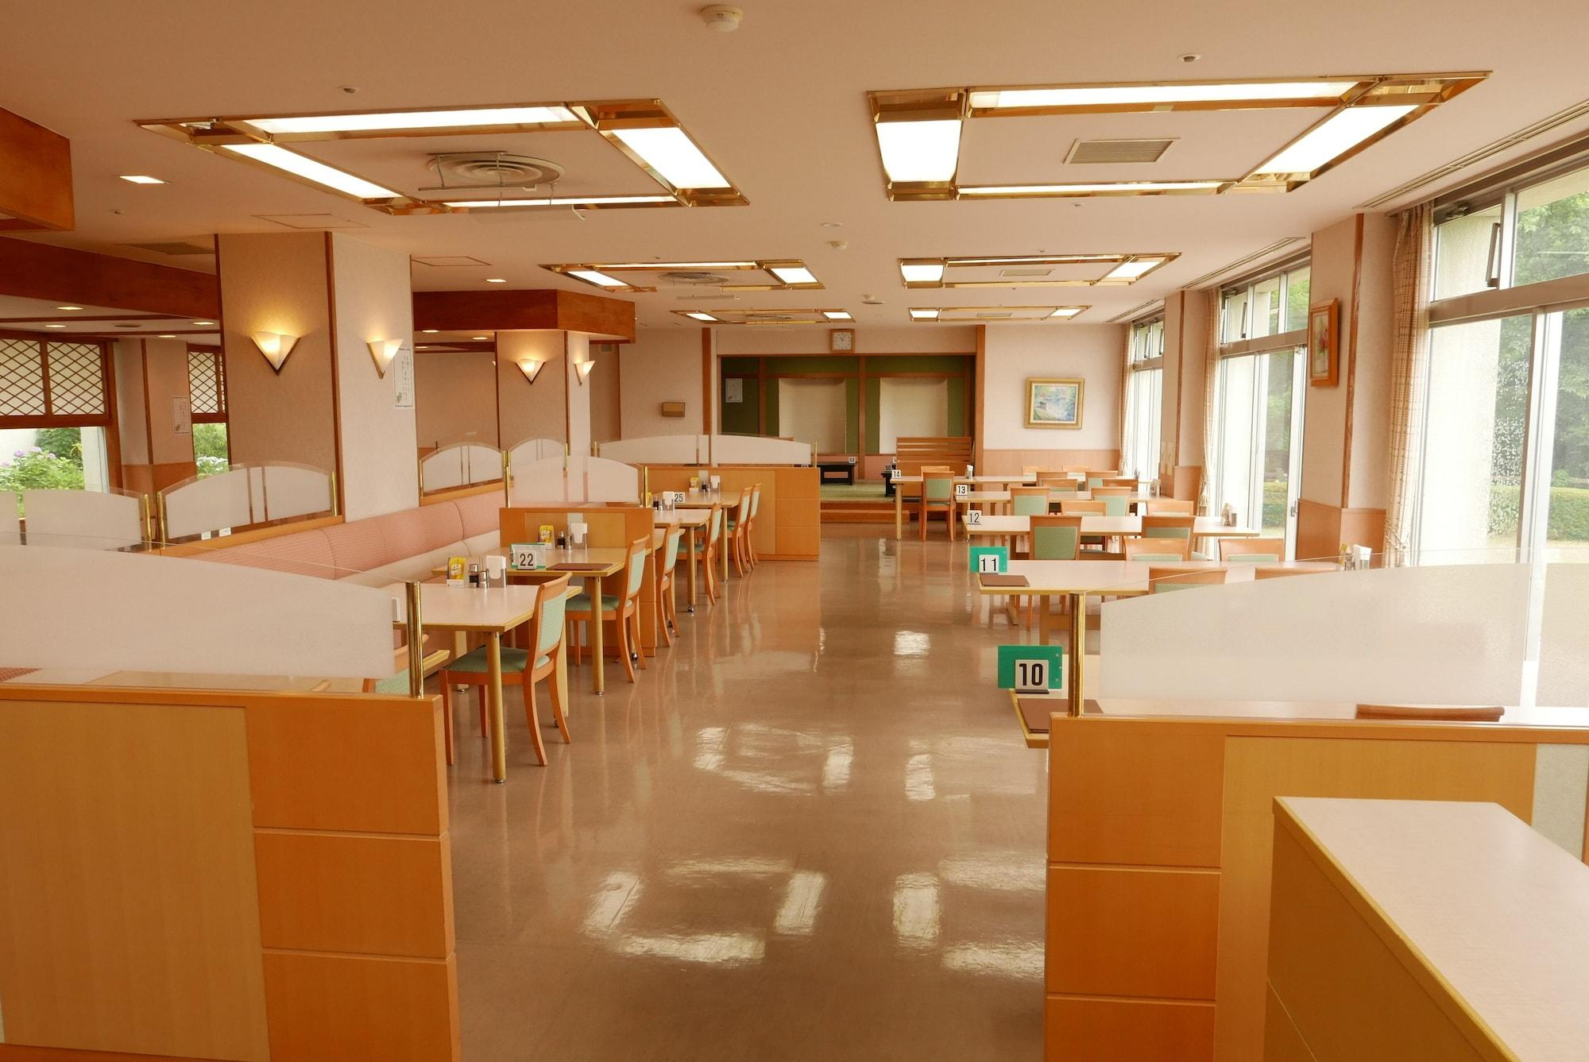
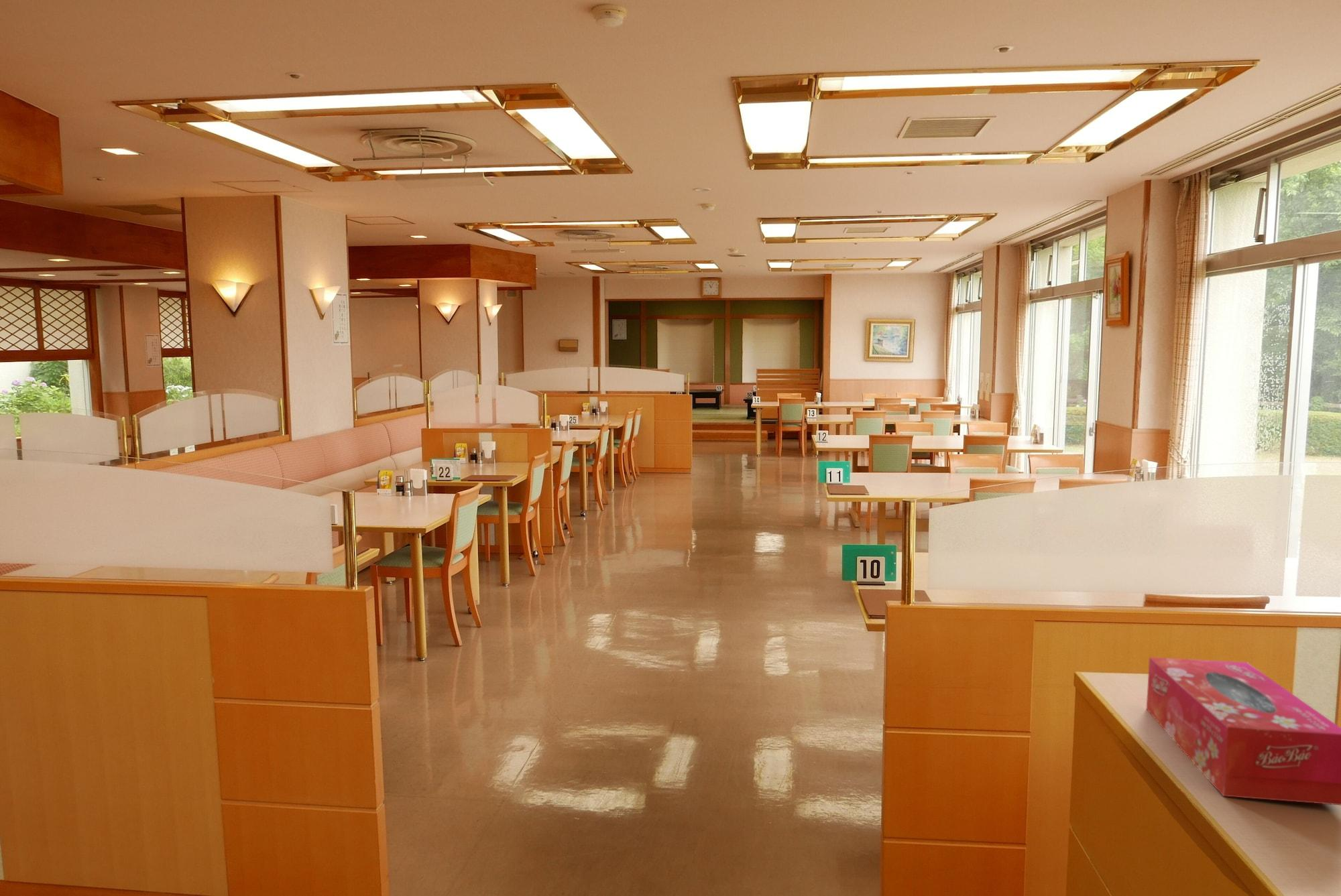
+ tissue box (1236, 722)
